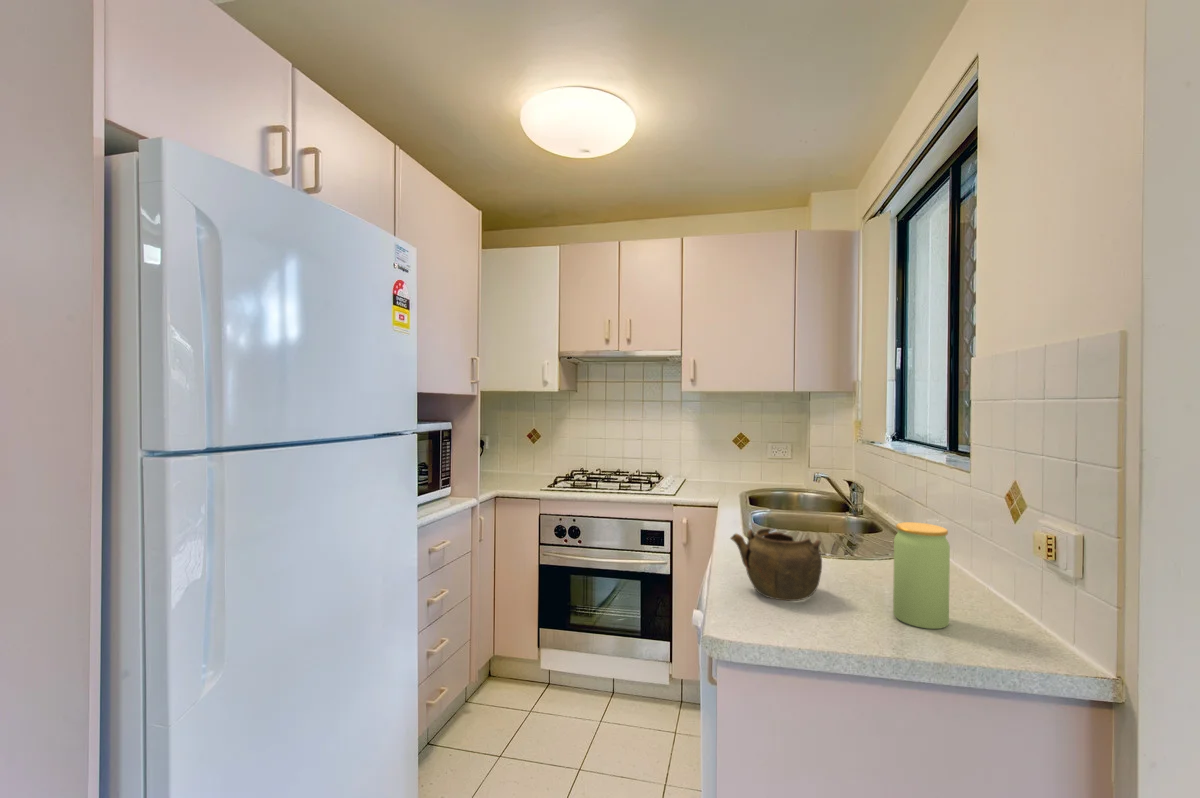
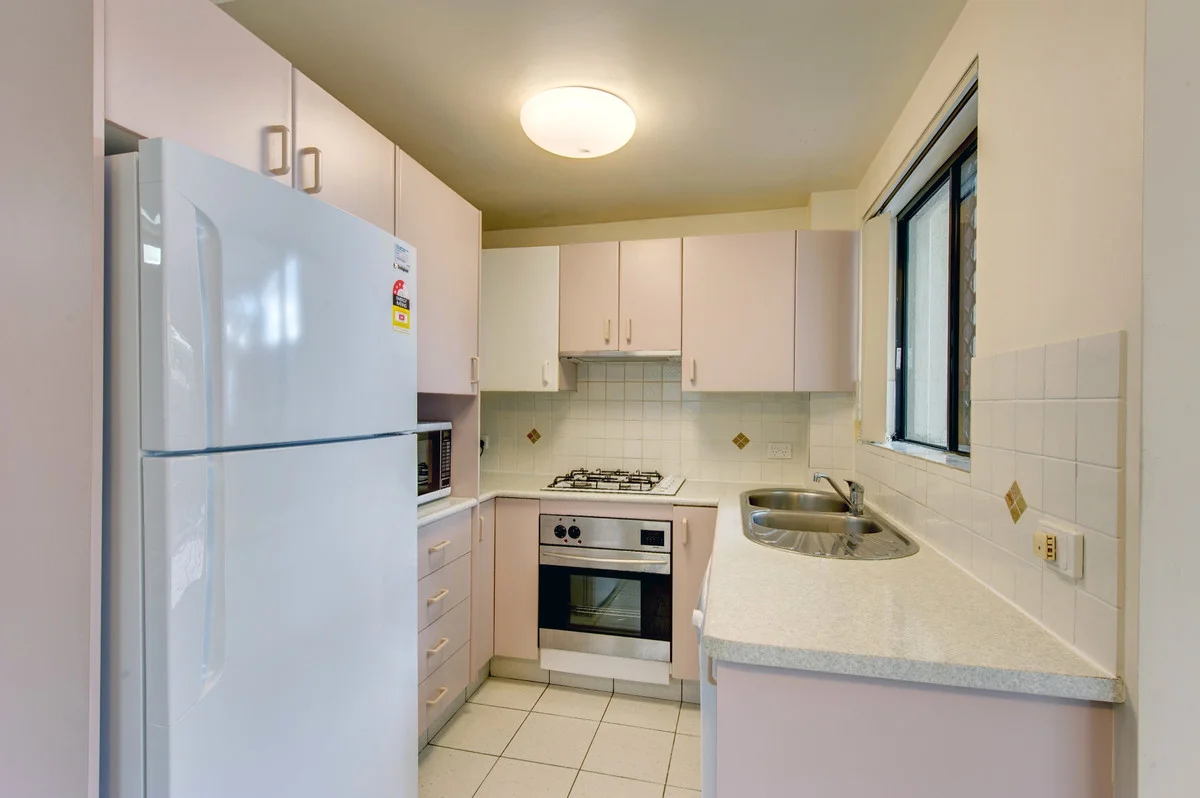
- jar (920, 573)
- teapot (774, 561)
